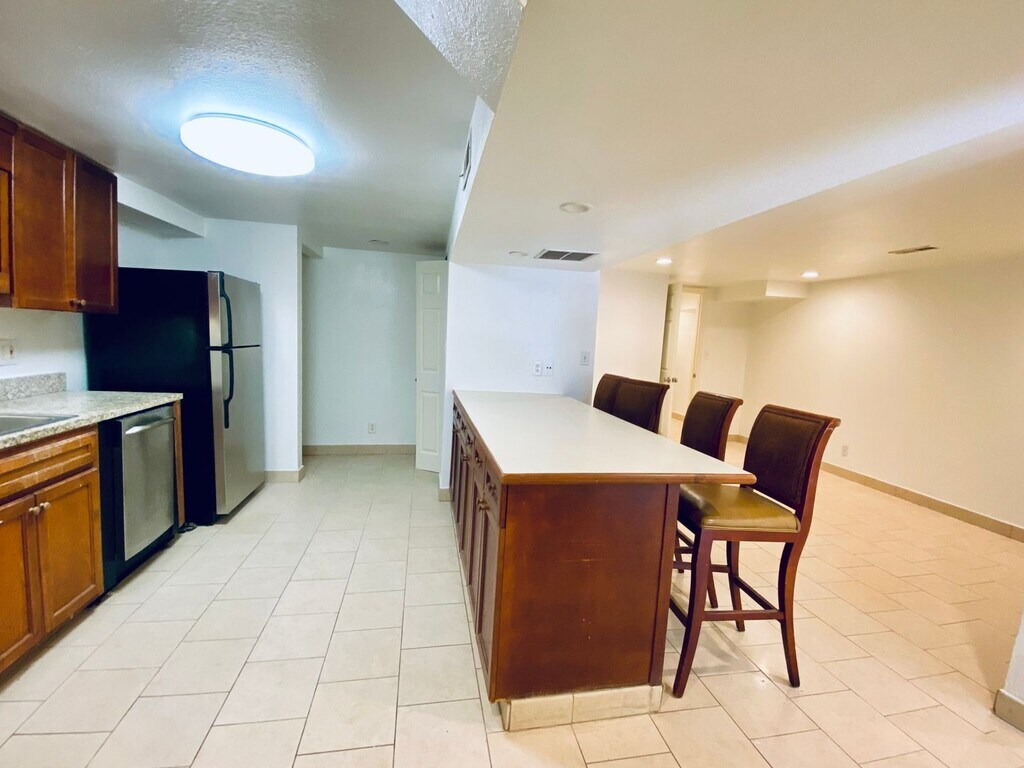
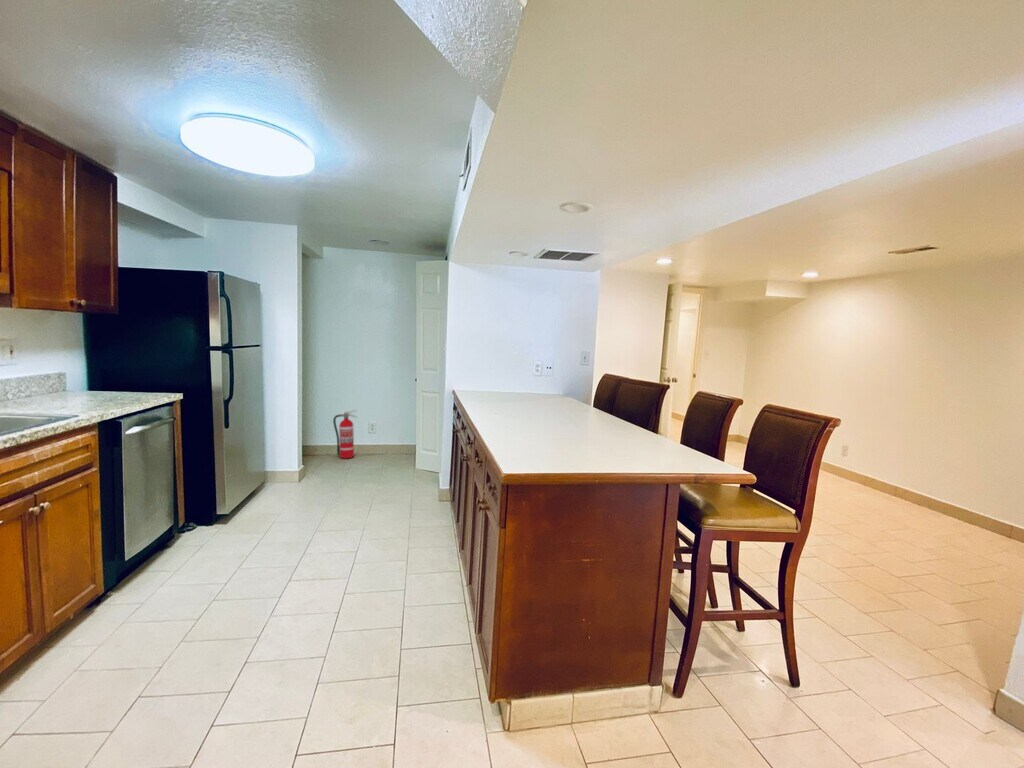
+ fire extinguisher (345, 433)
